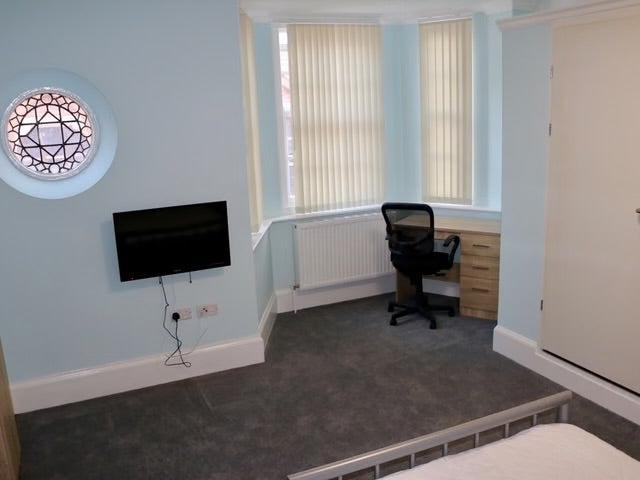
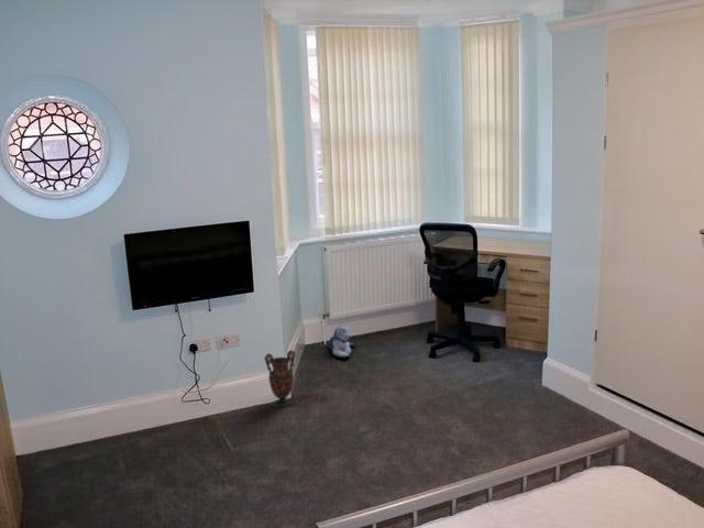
+ vase (280, 377)
+ plush toy (343, 337)
